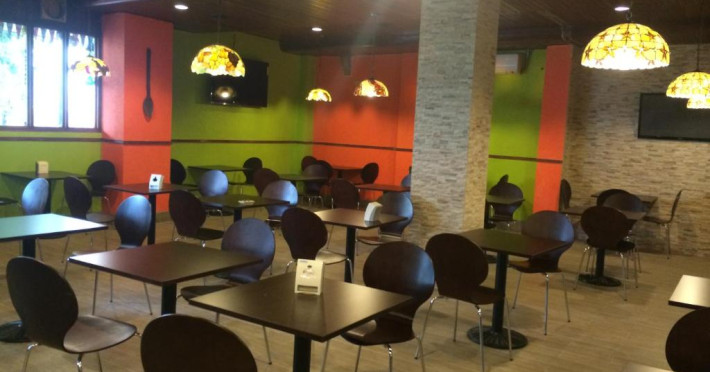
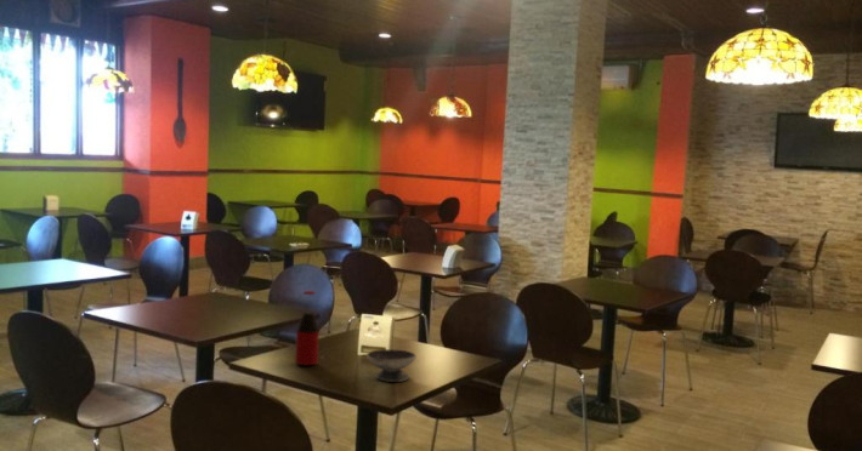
+ bowl (390, 365)
+ bottle (307, 327)
